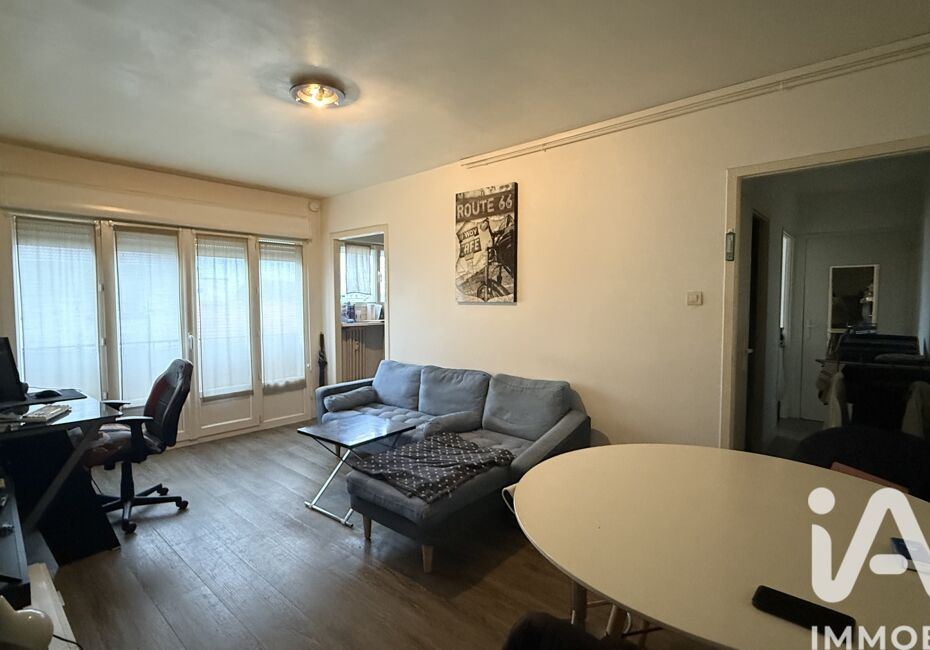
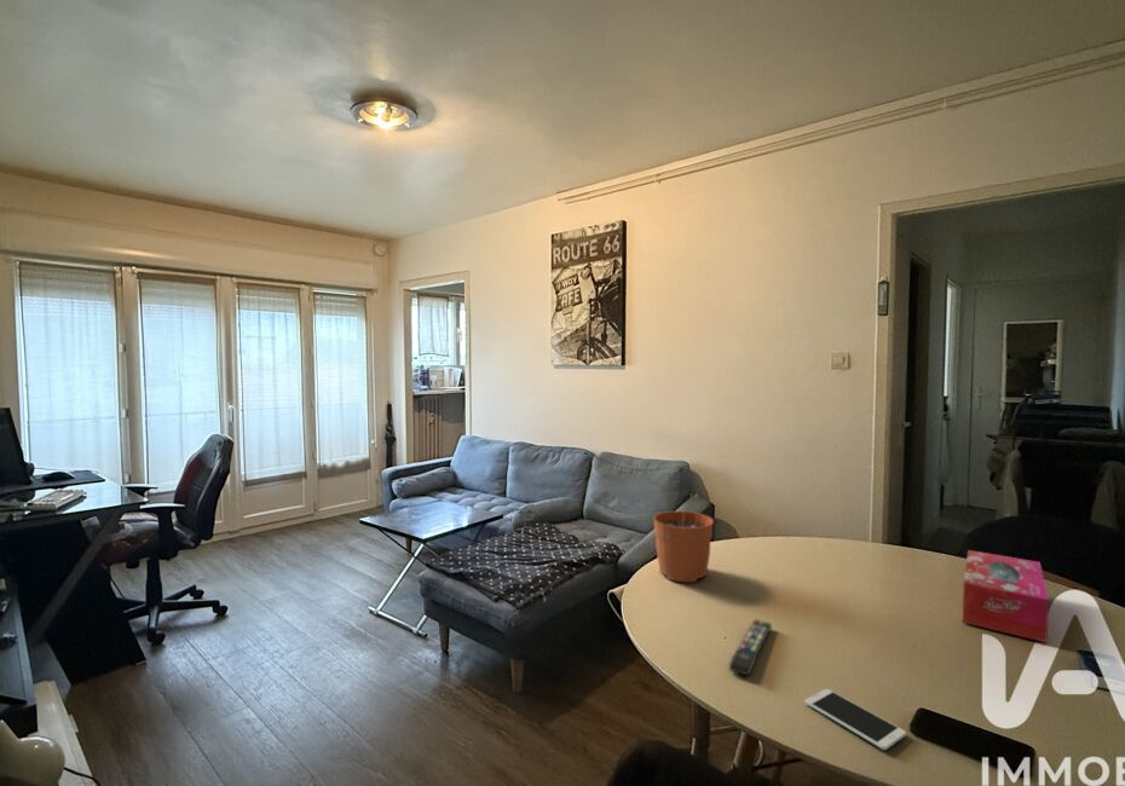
+ smartphone (853, 716)
+ tissue box (1003, 590)
+ plant pot (682, 532)
+ remote control (751, 645)
